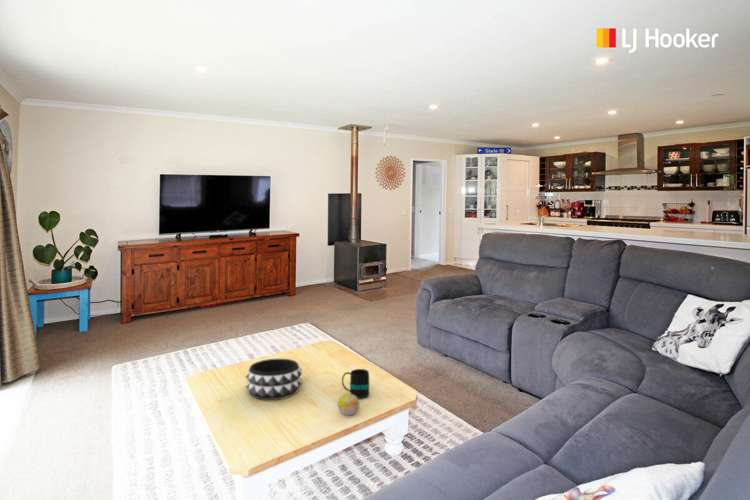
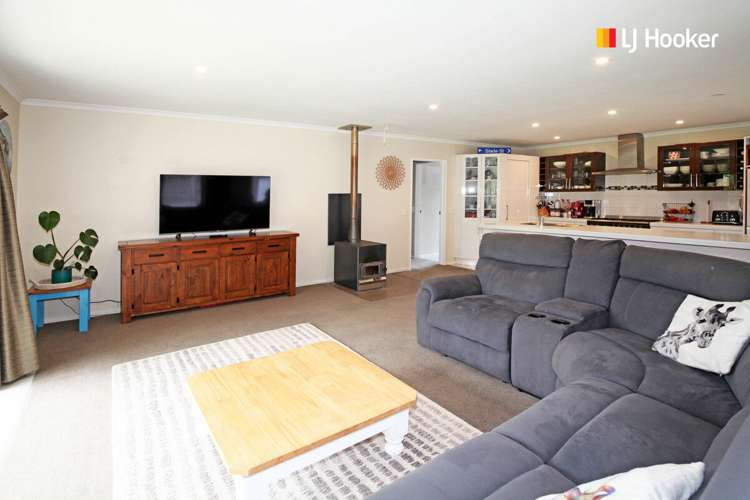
- decorative bowl (274, 378)
- mug (355, 383)
- fruit (348, 403)
